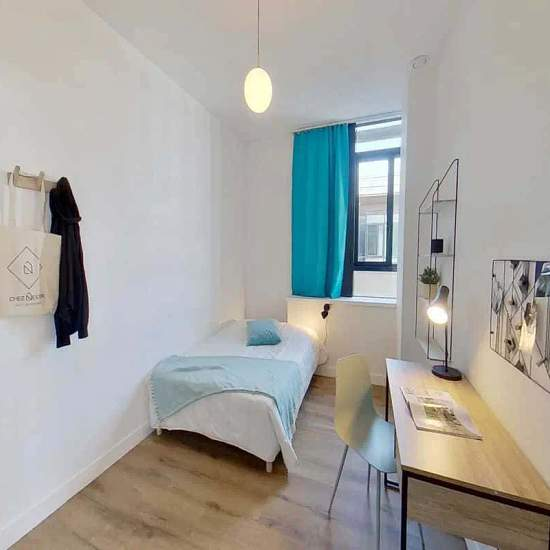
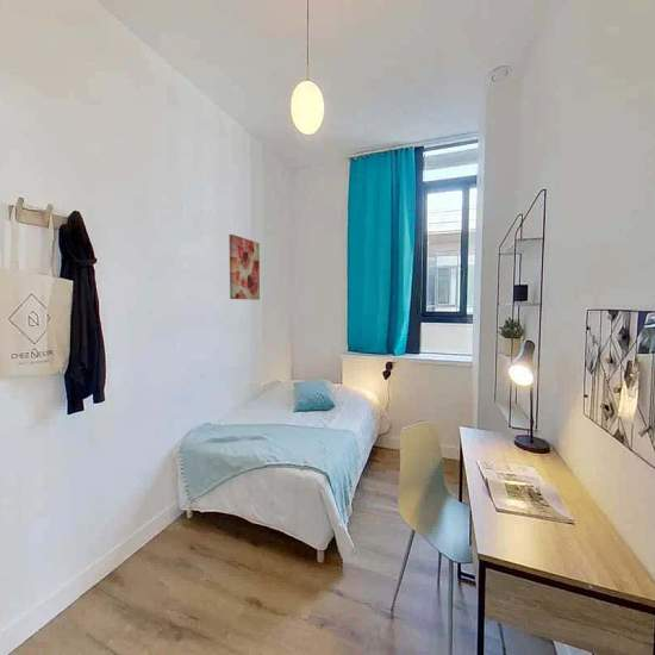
+ wall art (245, 269)
